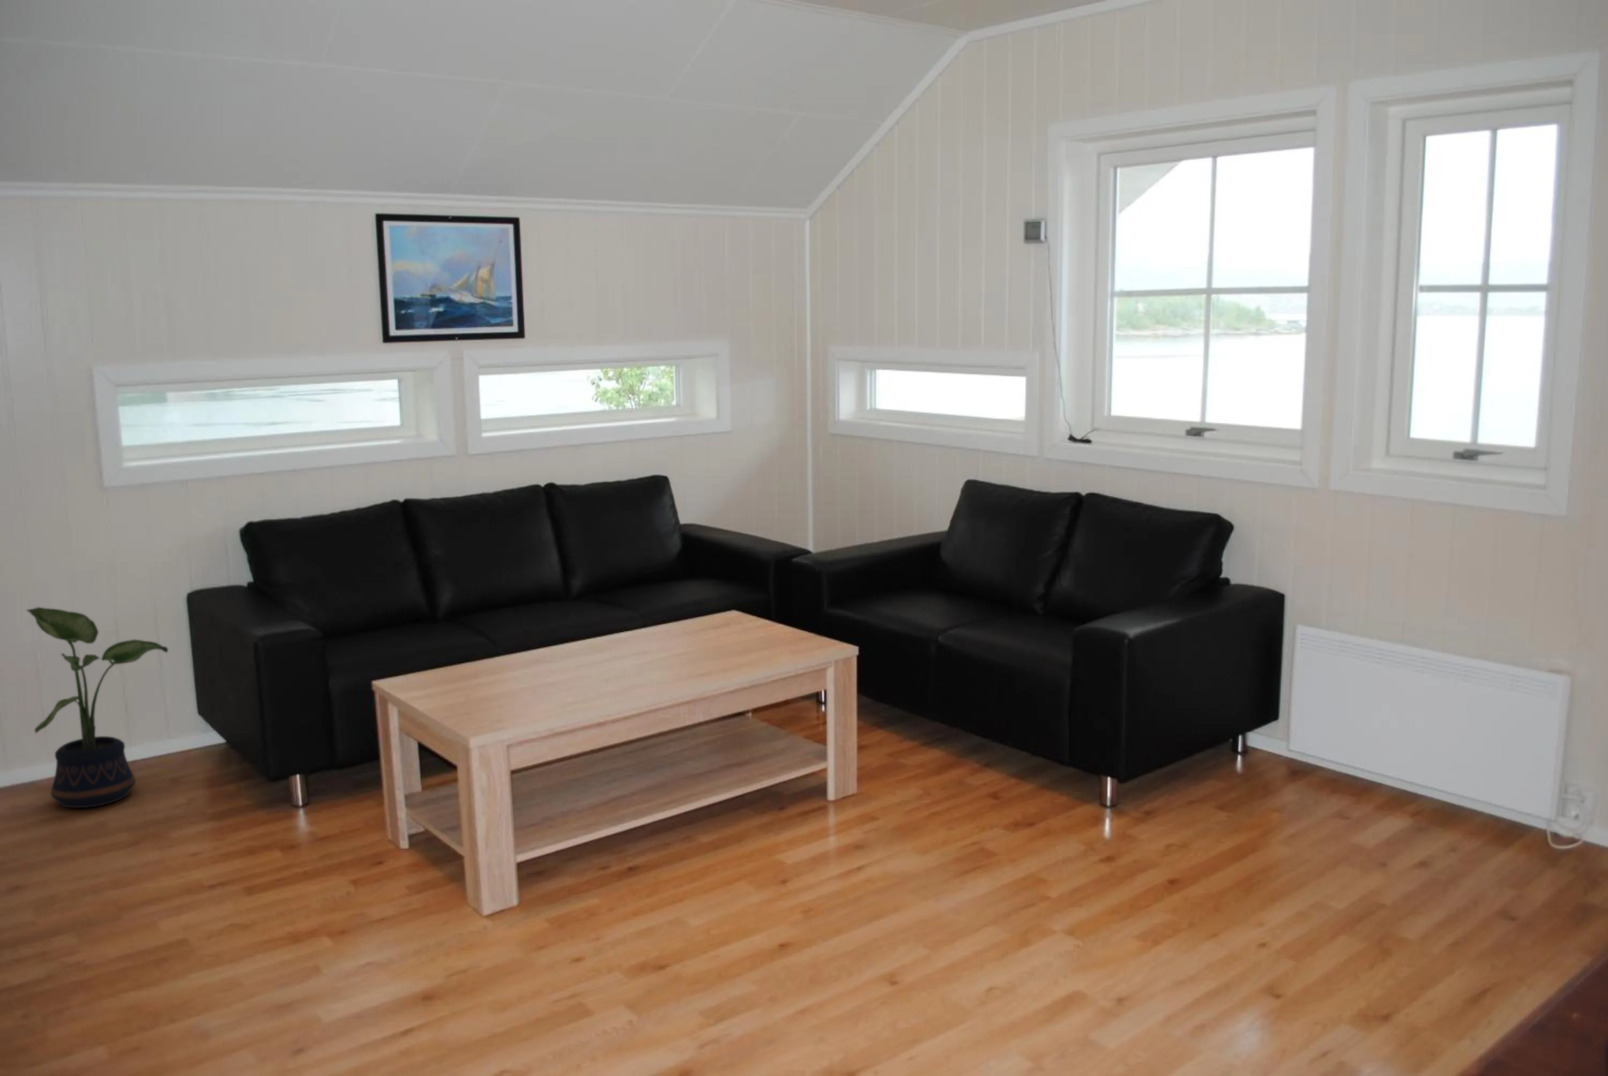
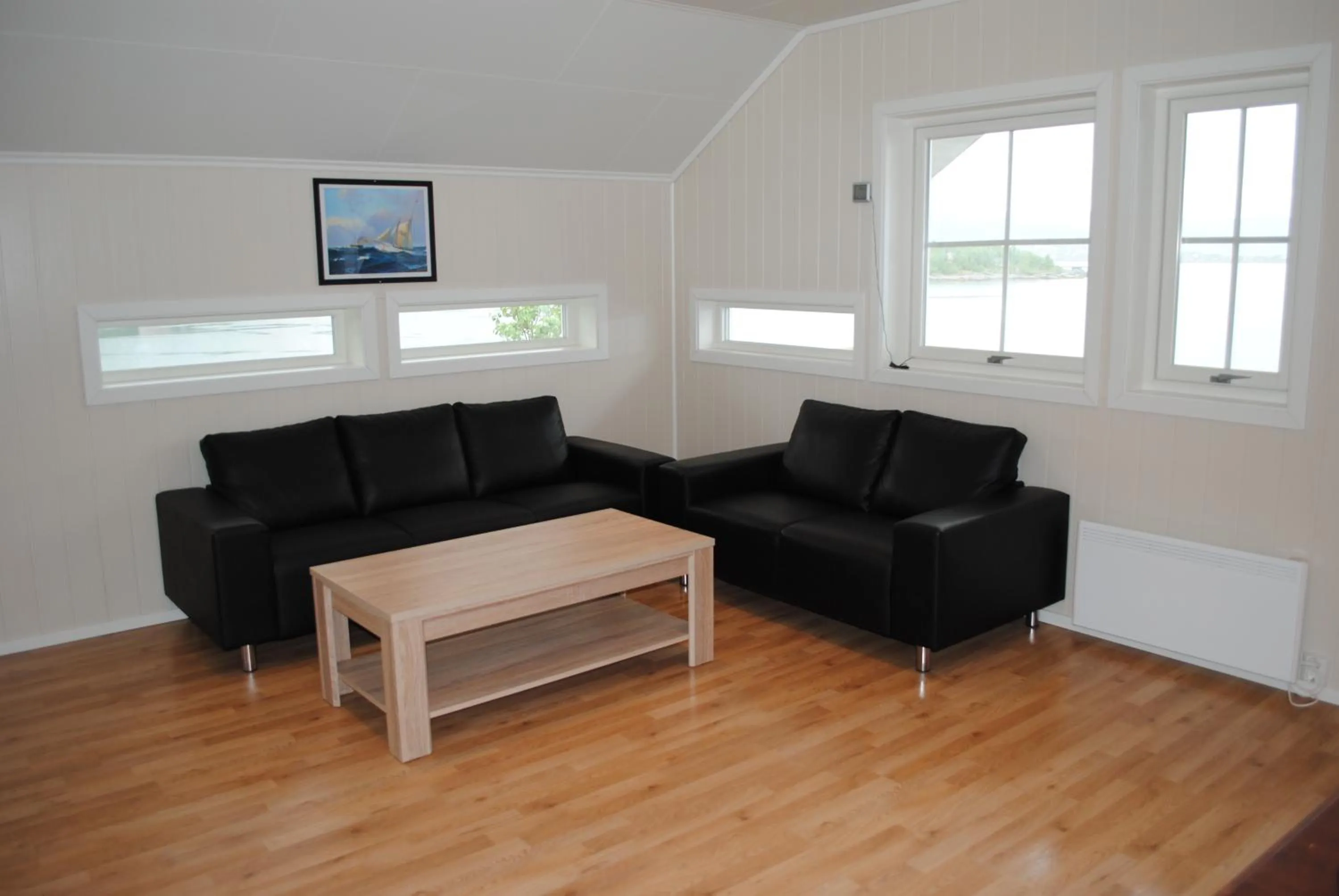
- potted plant (96, 700)
